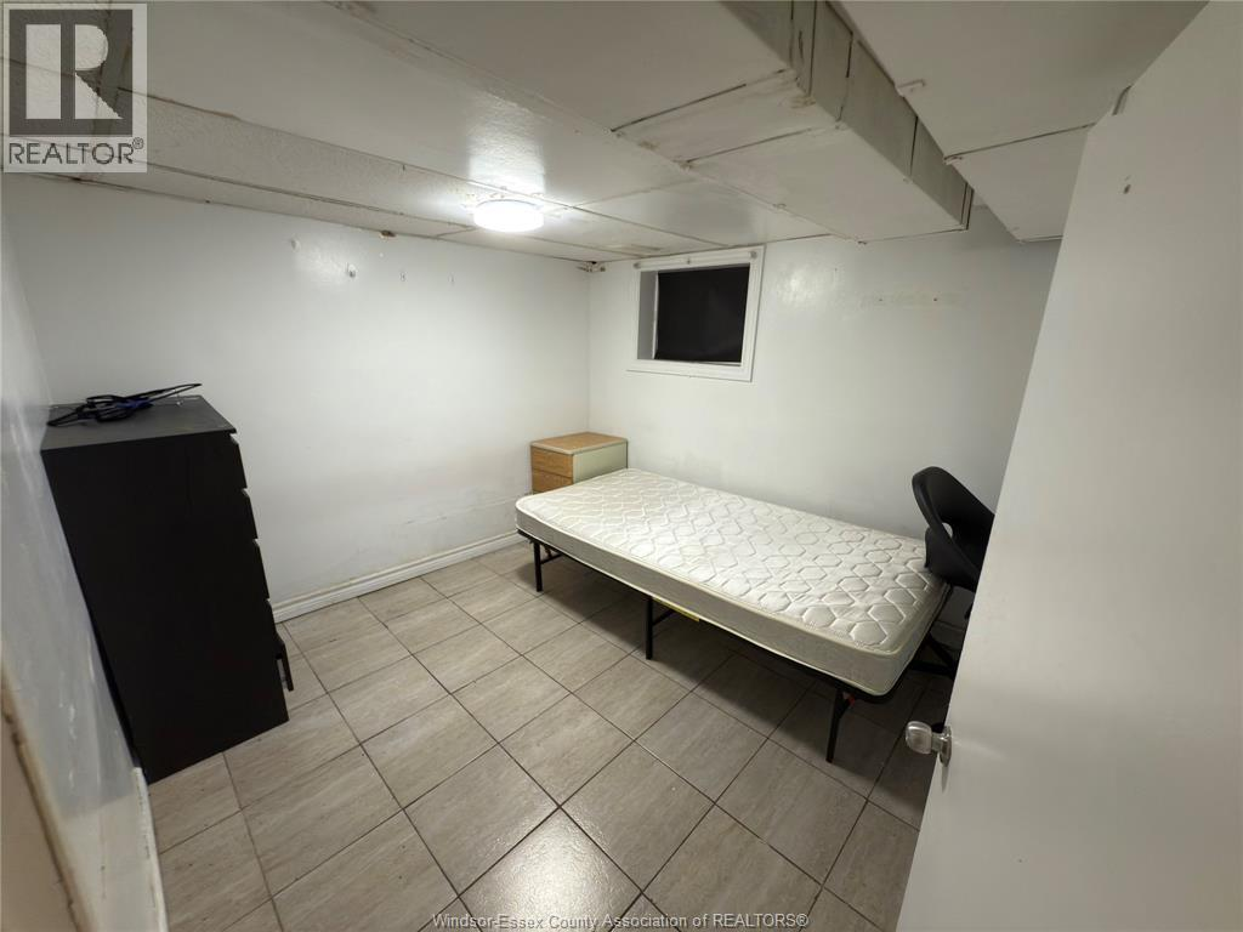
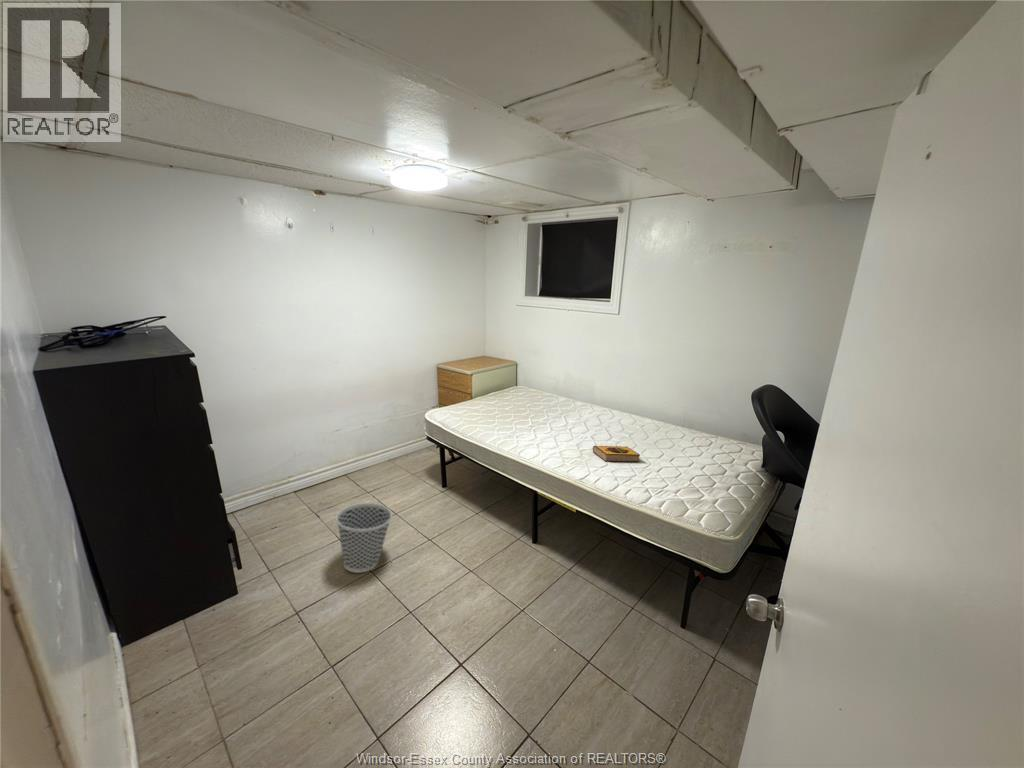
+ wastebasket (363, 538)
+ hardback book (615, 453)
